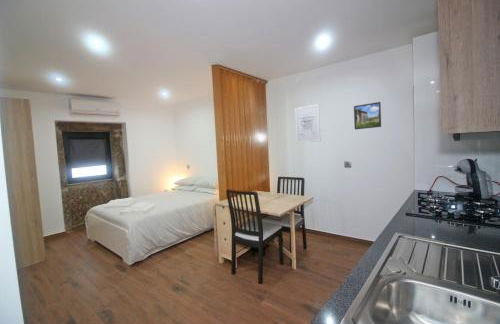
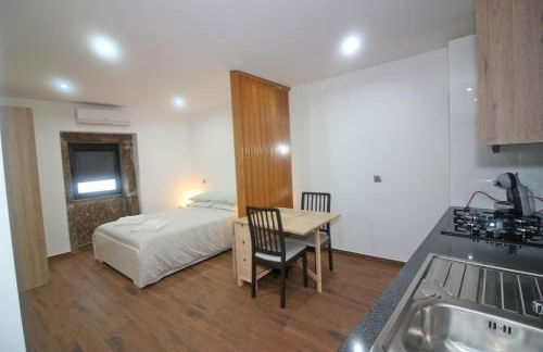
- wall art (307, 124)
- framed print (367, 116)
